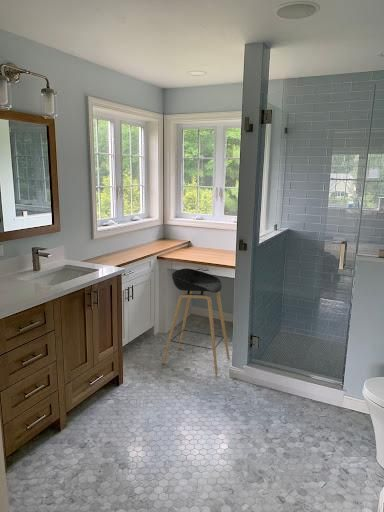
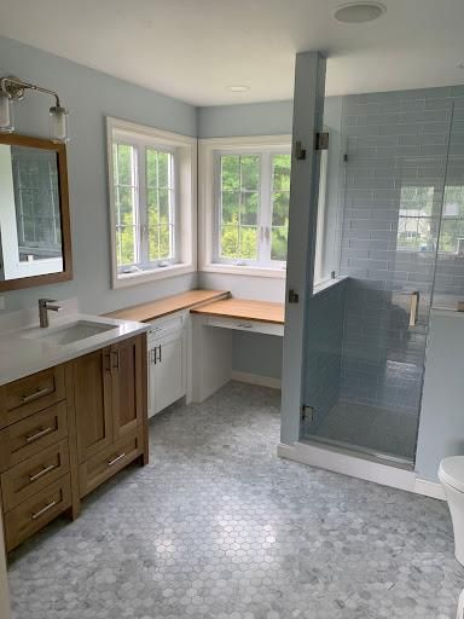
- stool (186, 317)
